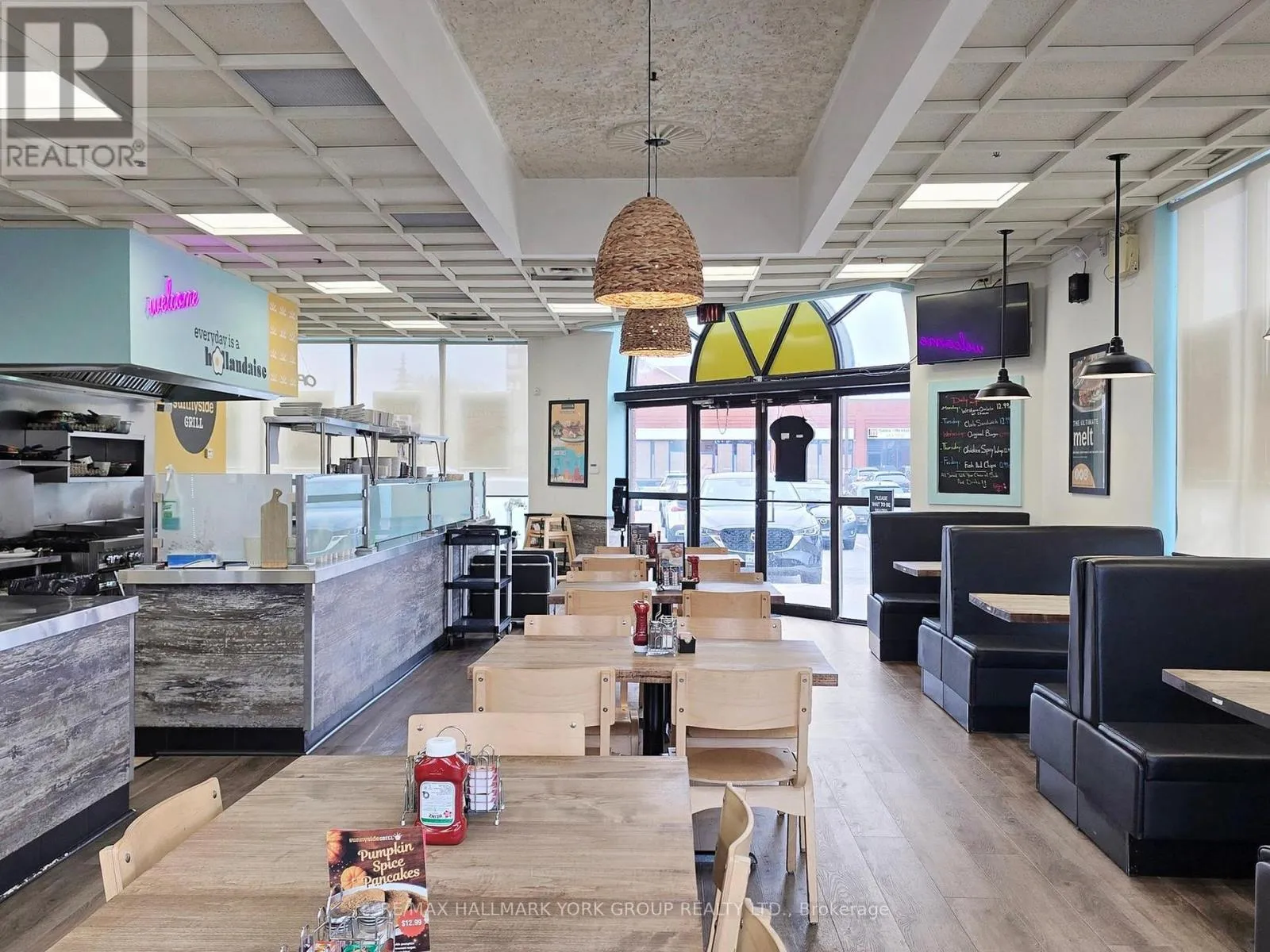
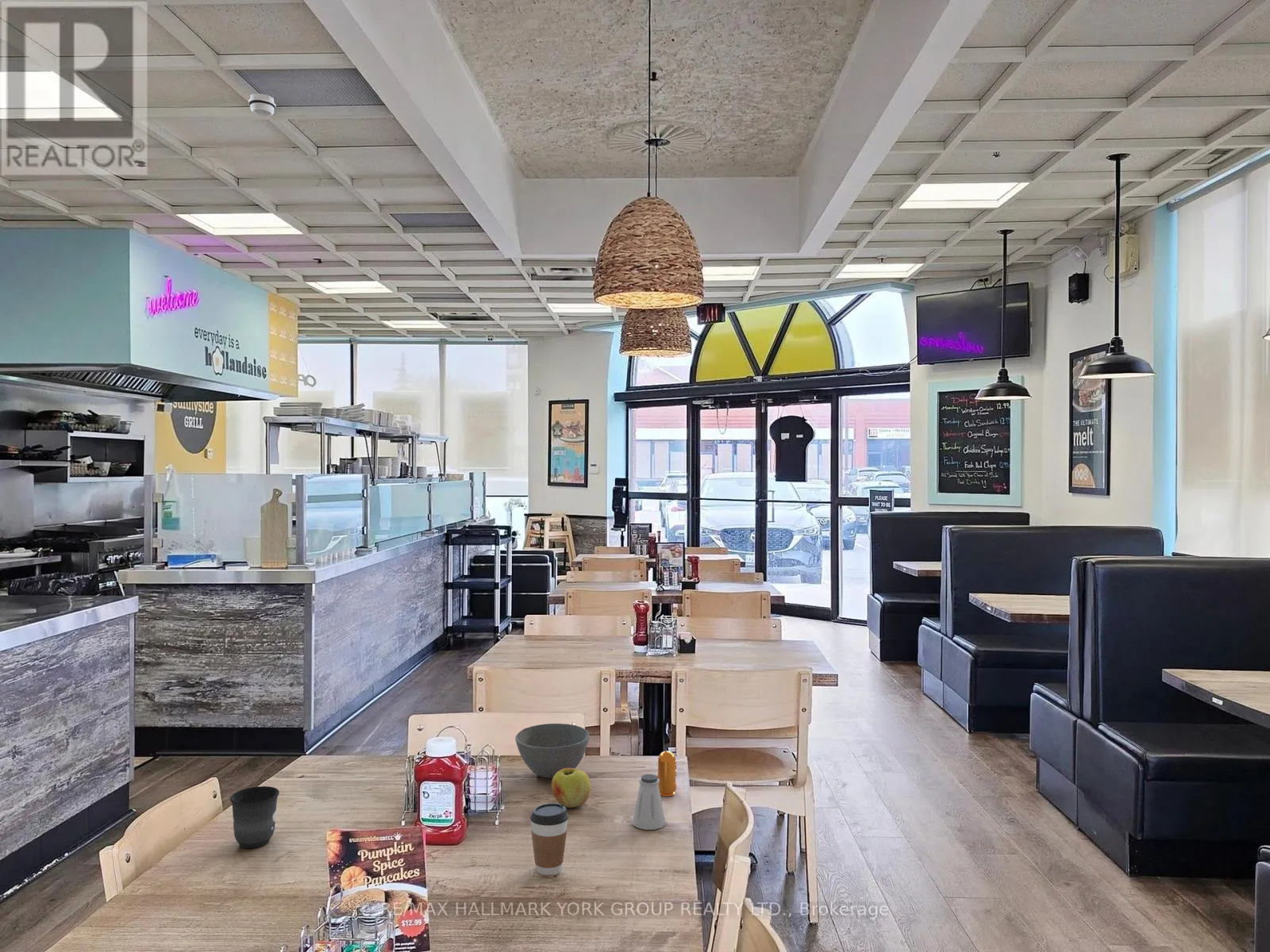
+ coffee cup (548, 839)
+ smoke detector (262, 105)
+ mug (256, 815)
+ pepper shaker (665, 767)
+ saltshaker (648, 800)
+ apple (571, 787)
+ bowl (552, 753)
